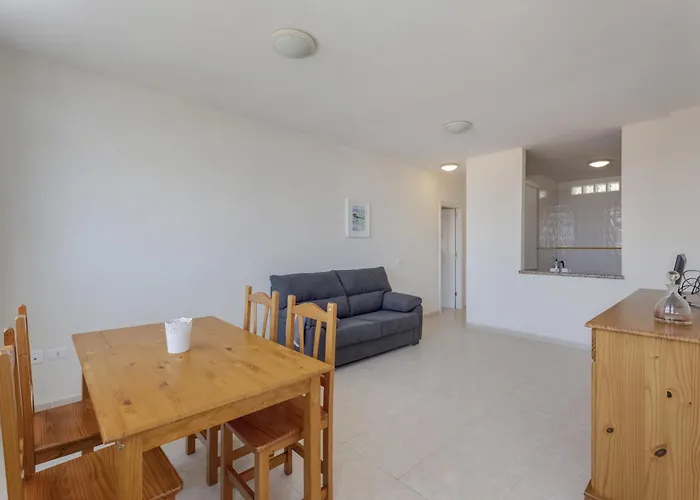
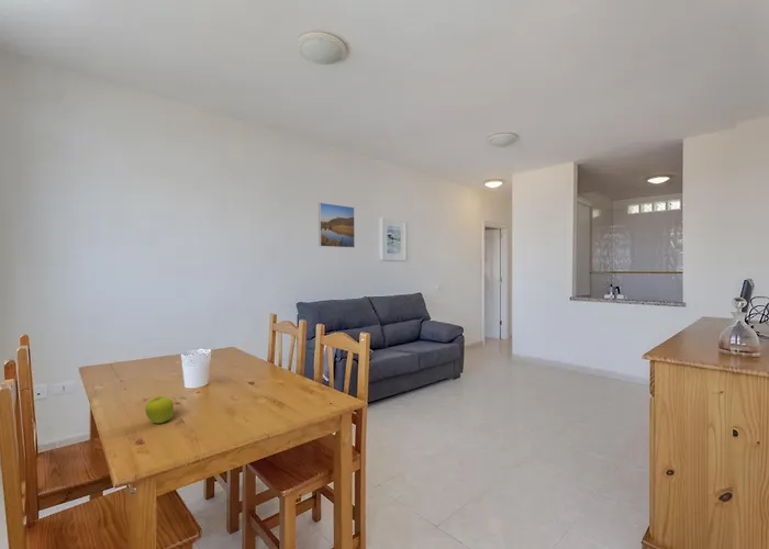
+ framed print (336, 225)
+ fruit (159, 408)
